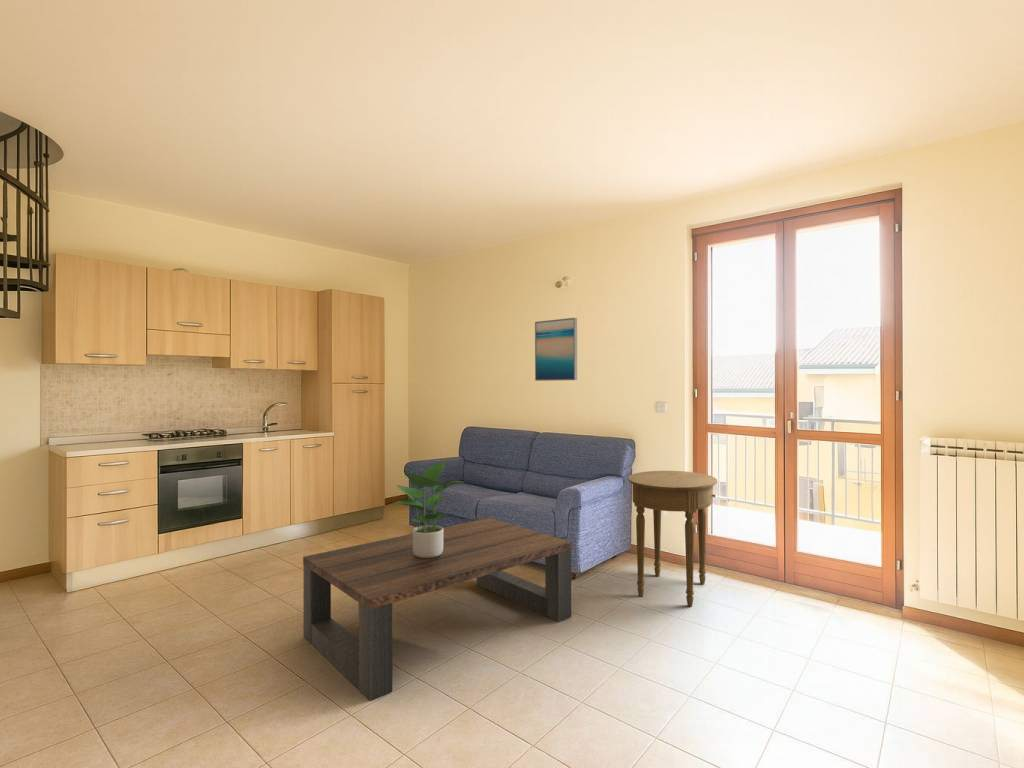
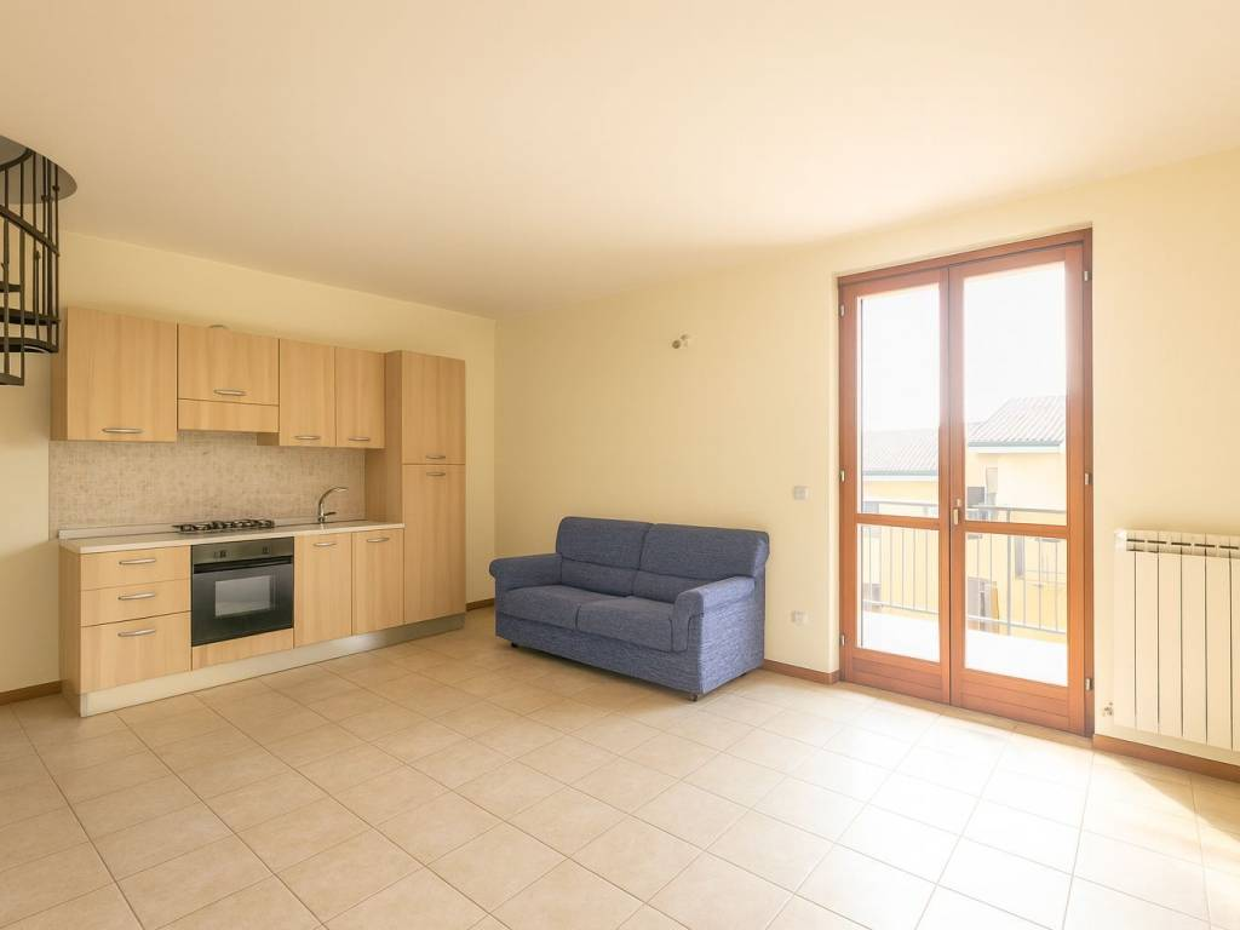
- coffee table (443, 587)
- wall art (555, 350)
- side table (660, 533)
- potted plant (422, 508)
